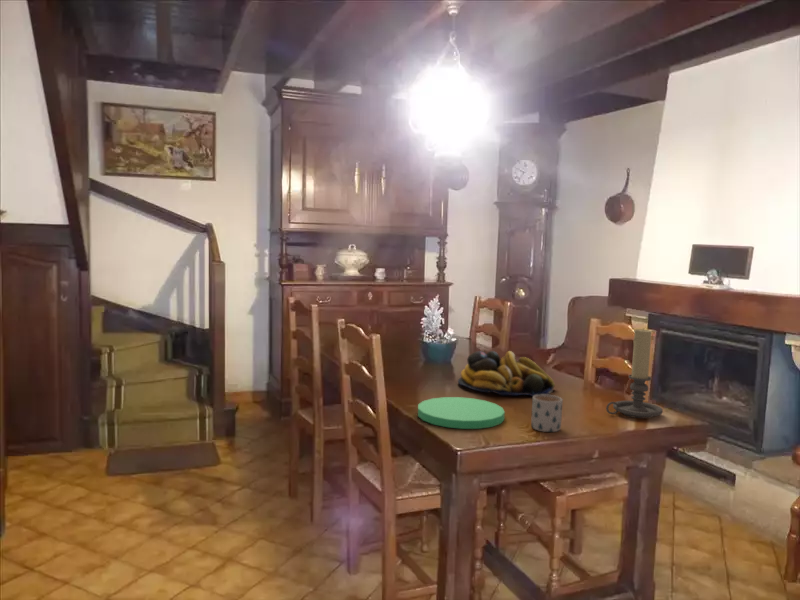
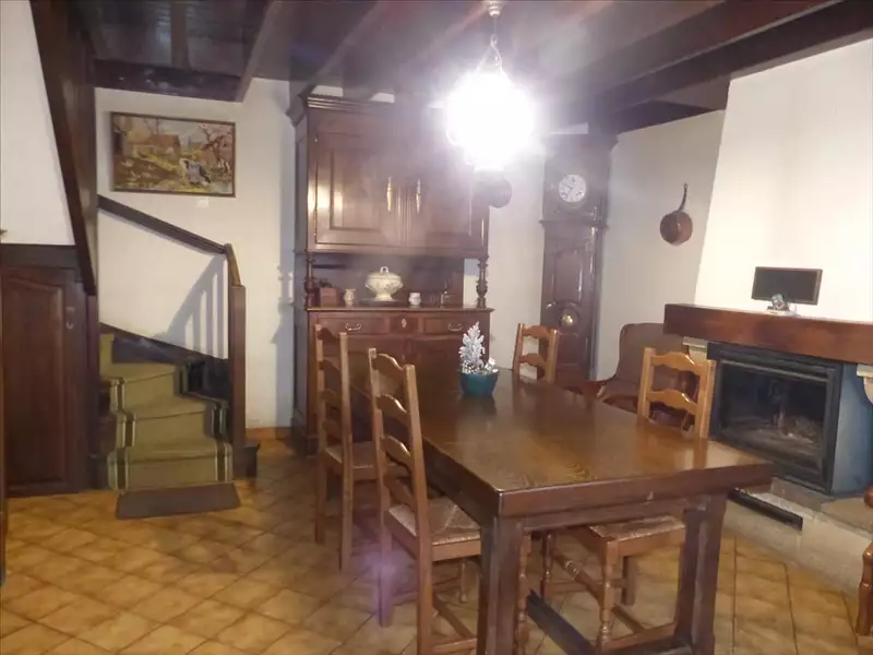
- mug (545, 411)
- candle holder (635, 371)
- fruit bowl (505, 369)
- plate (460, 411)
